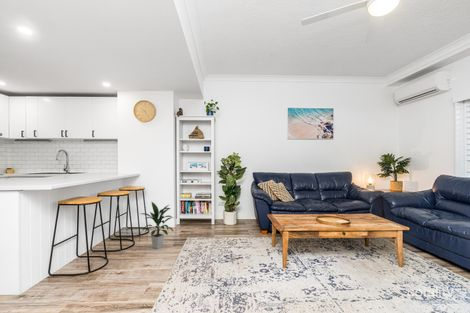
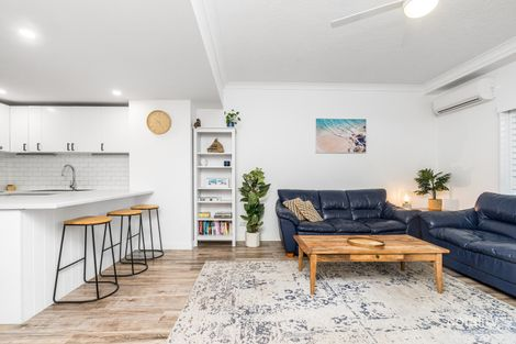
- indoor plant (158, 224)
